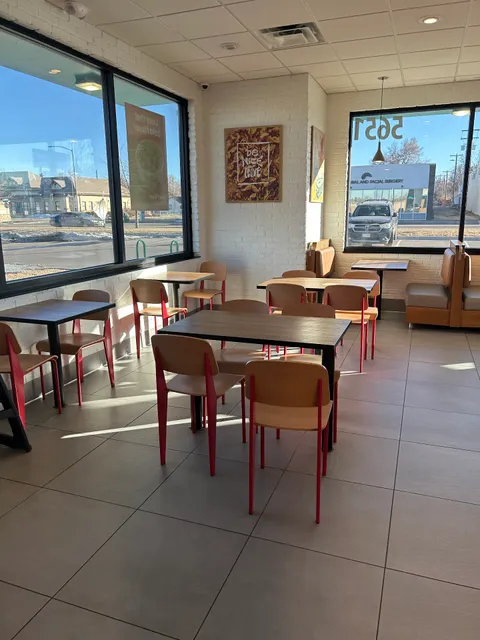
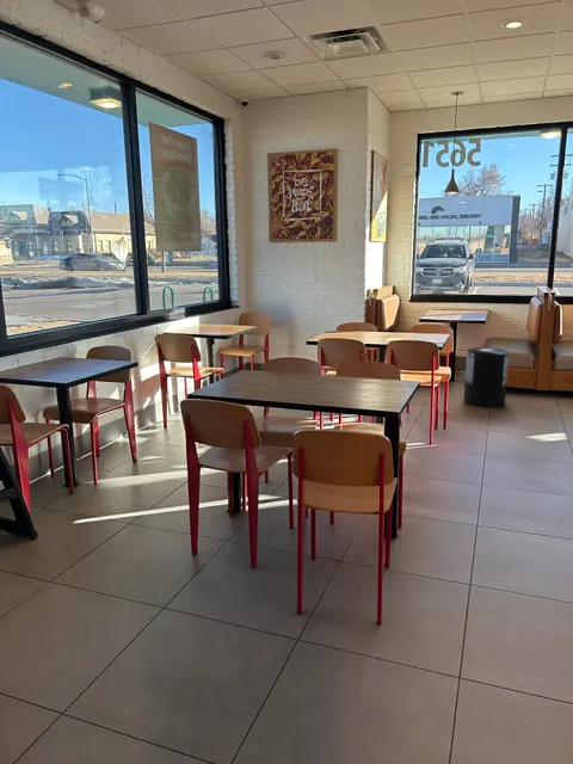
+ trash can (486, 376)
